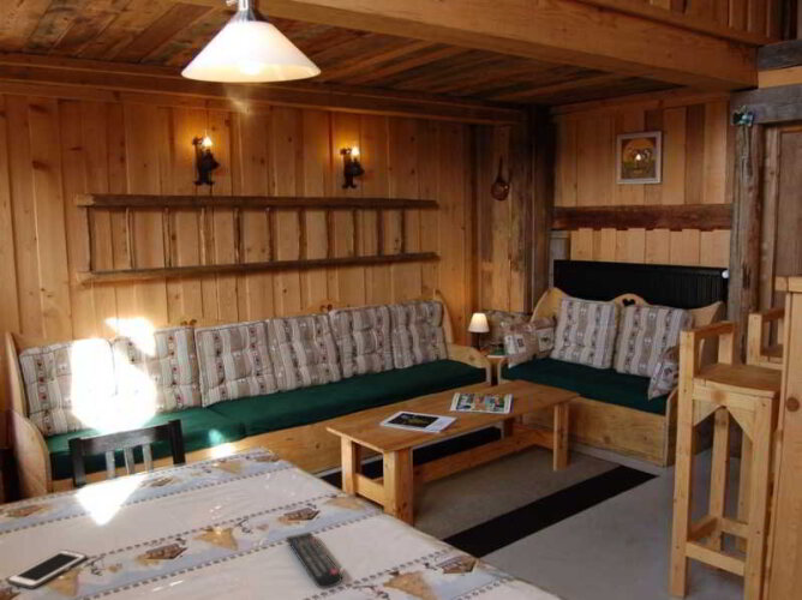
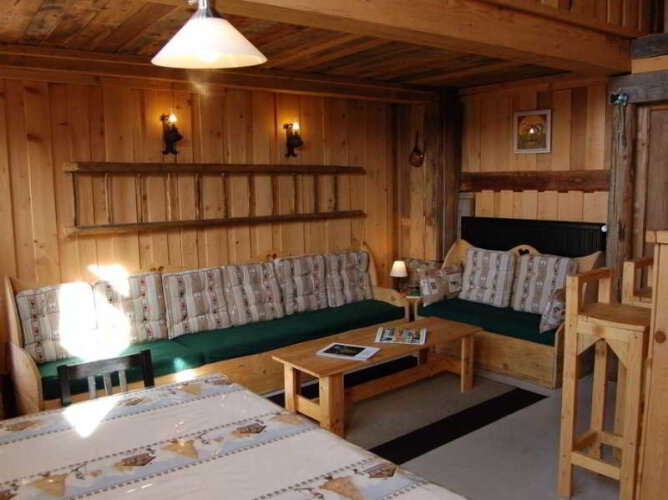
- remote control (312, 558)
- cell phone (48, 568)
